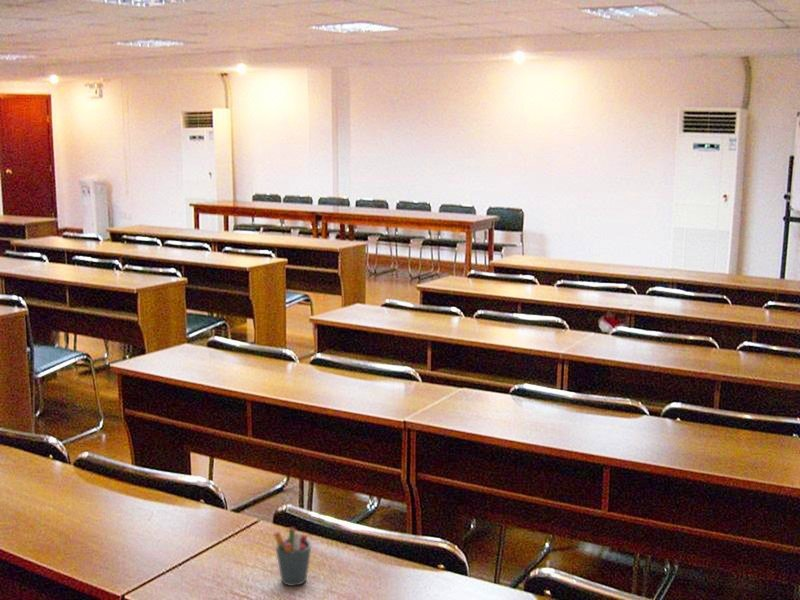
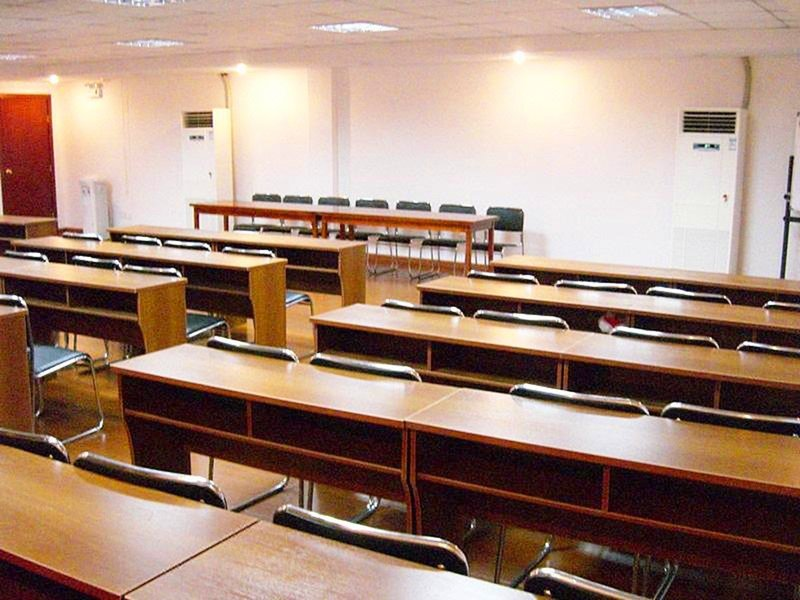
- pen holder (293, 553)
